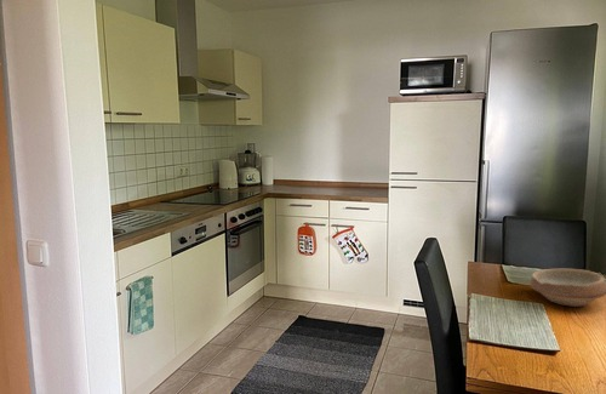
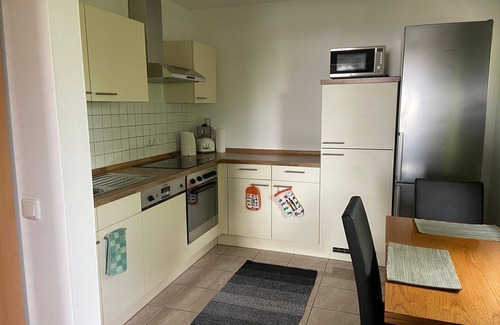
- bowl (567, 286)
